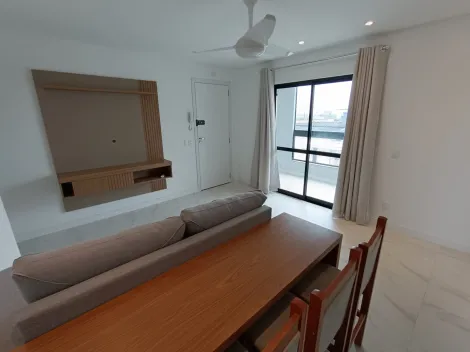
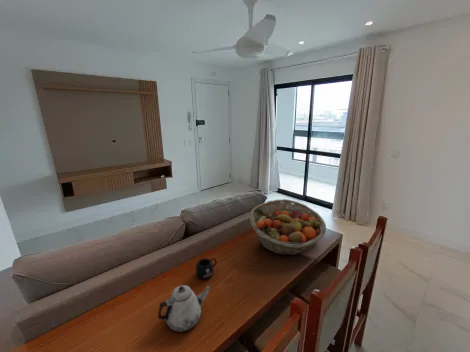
+ teapot (186, 301)
+ mug (207, 267)
+ fruit basket (287, 225)
